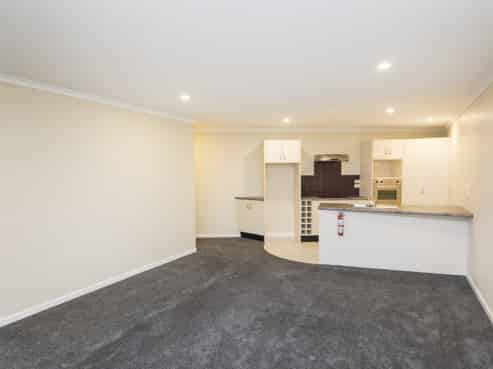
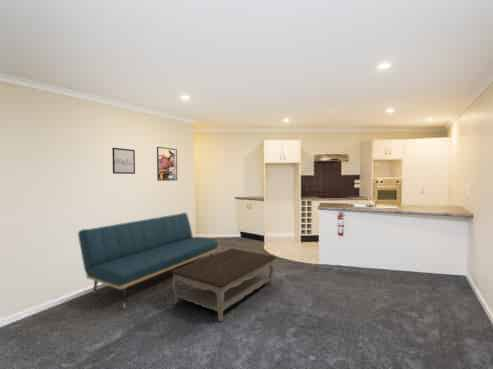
+ wall art (124, 161)
+ sofa (158, 249)
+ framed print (167, 164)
+ coffee table (227, 277)
